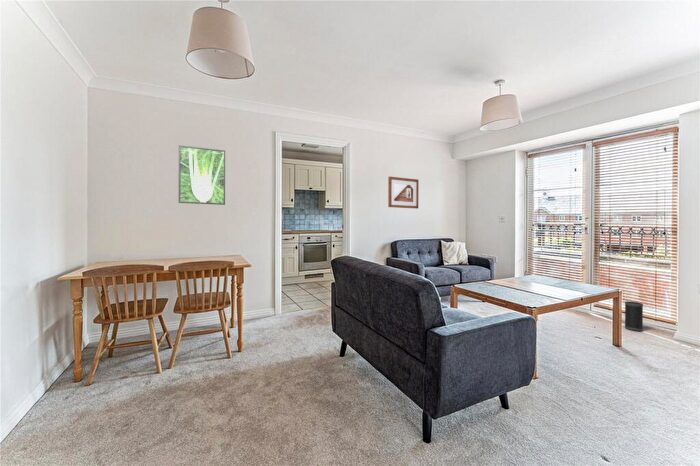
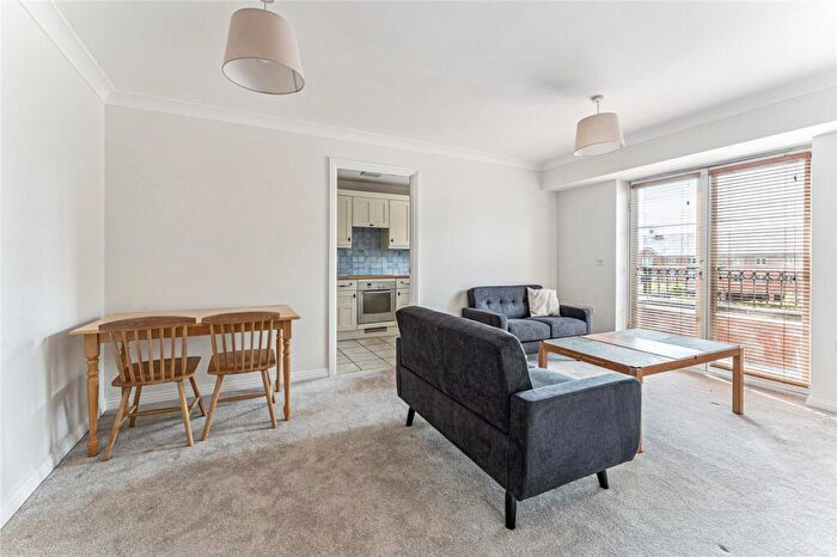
- picture frame (403, 192)
- speaker (633, 316)
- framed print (202, 175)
